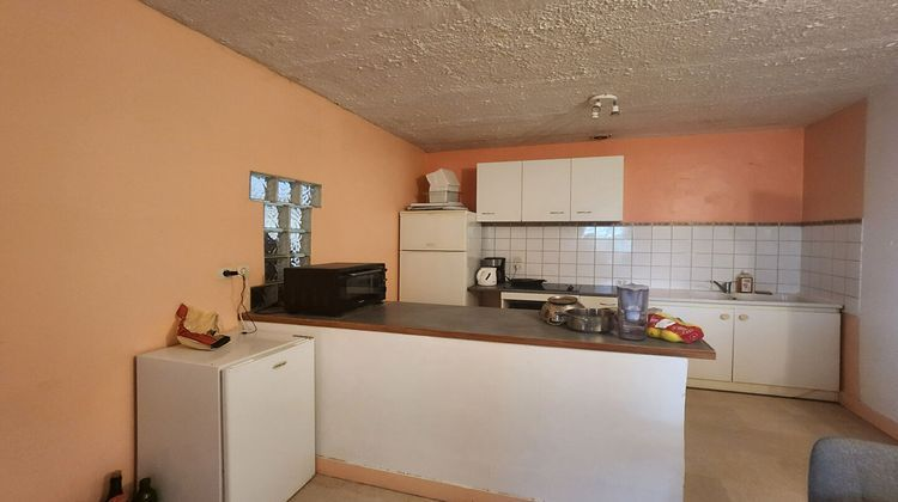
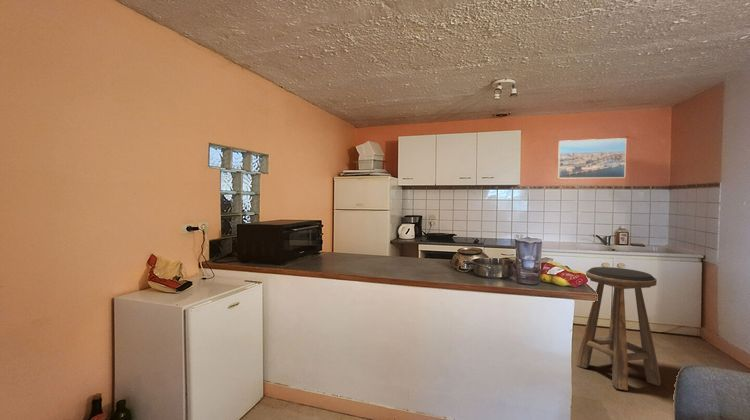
+ stool (618, 322)
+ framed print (590, 159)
